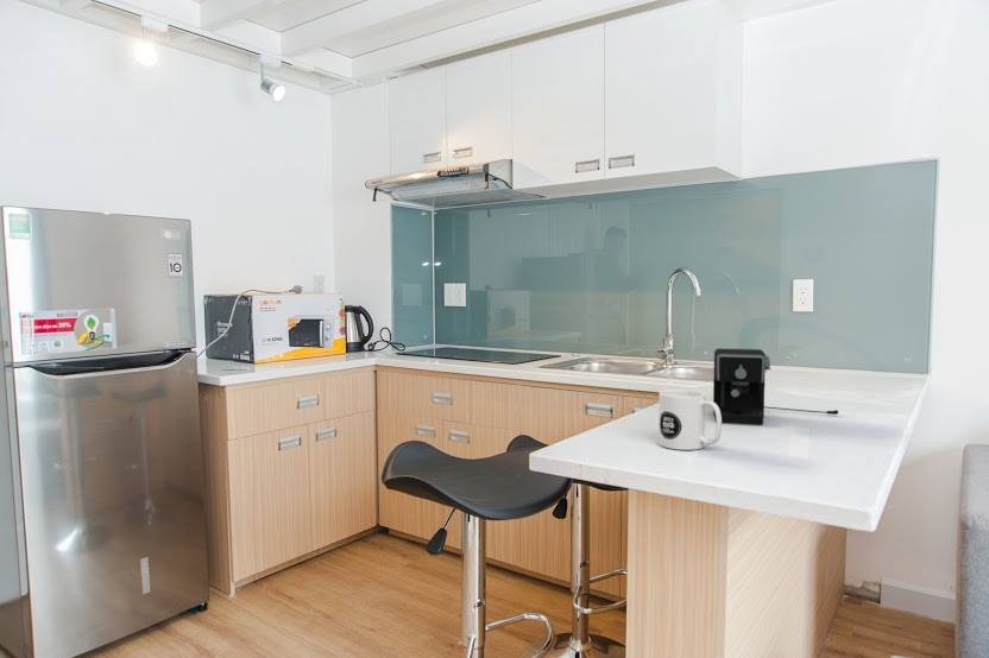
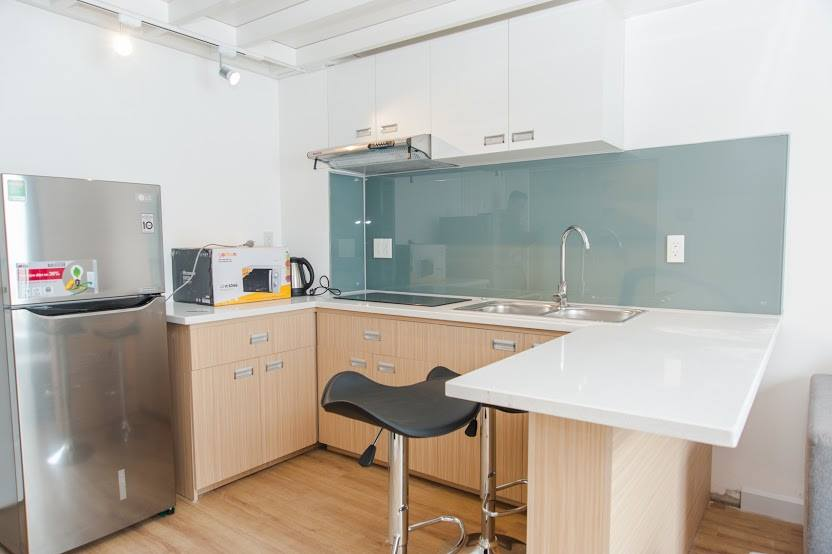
- coffee maker (764, 384)
- mug (689, 419)
